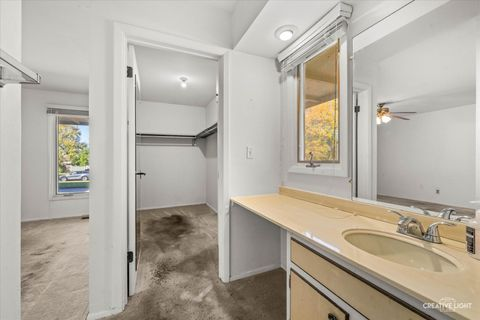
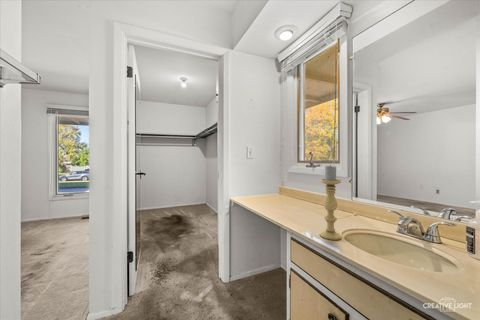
+ candle holder (330, 200)
